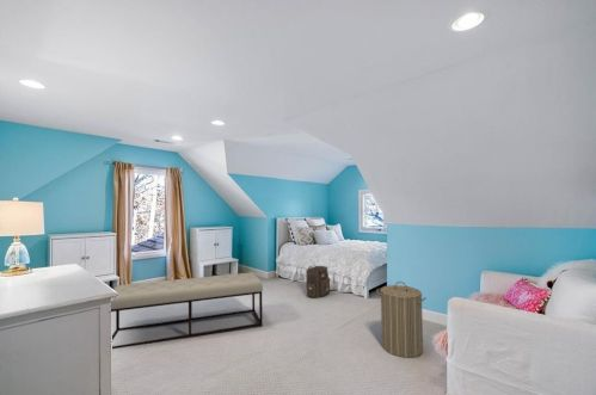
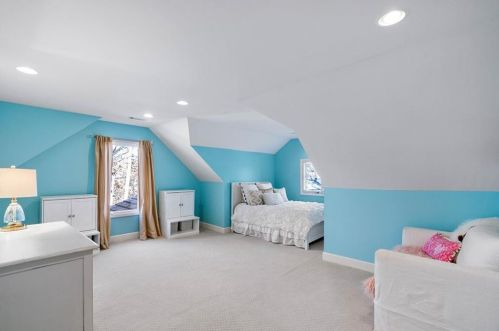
- backpack (318, 279)
- laundry hamper (400, 314)
- bench (190, 304)
